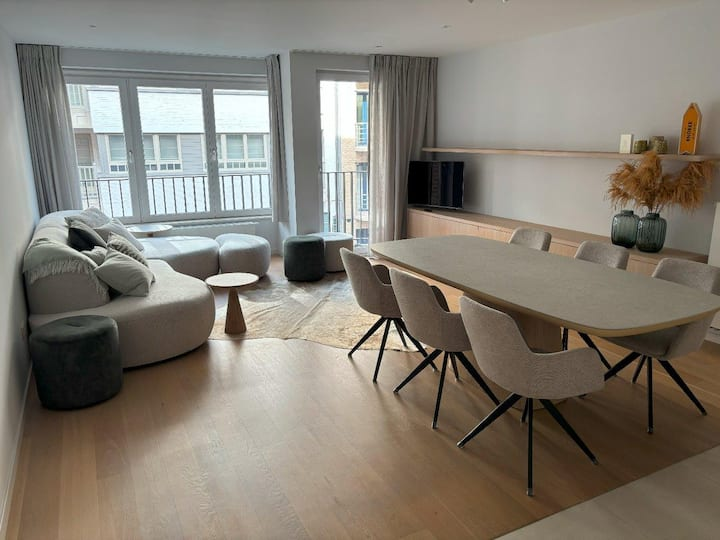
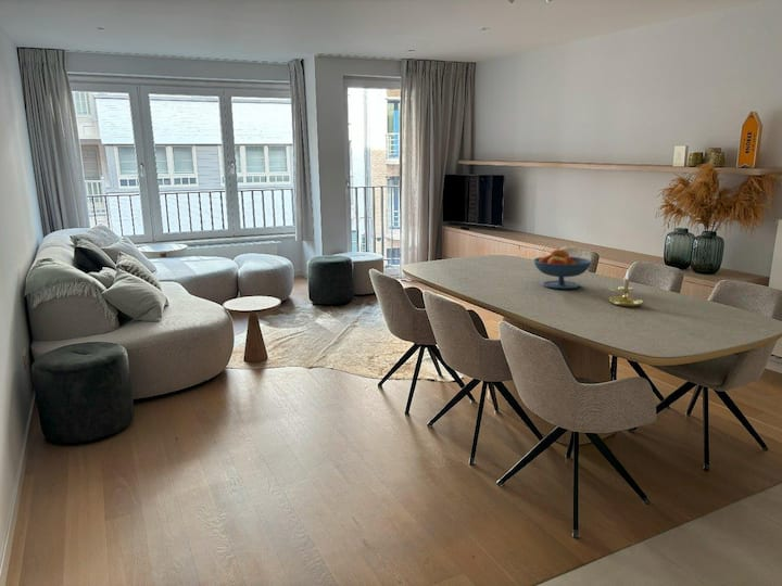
+ candle holder (623, 285)
+ fruit bowl (562, 268)
